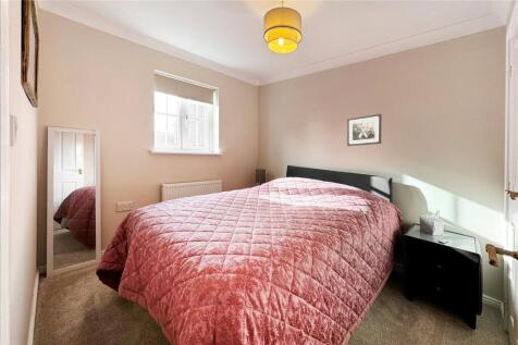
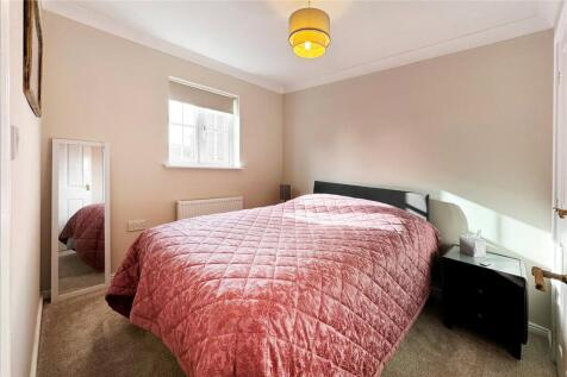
- wall art (363, 131)
